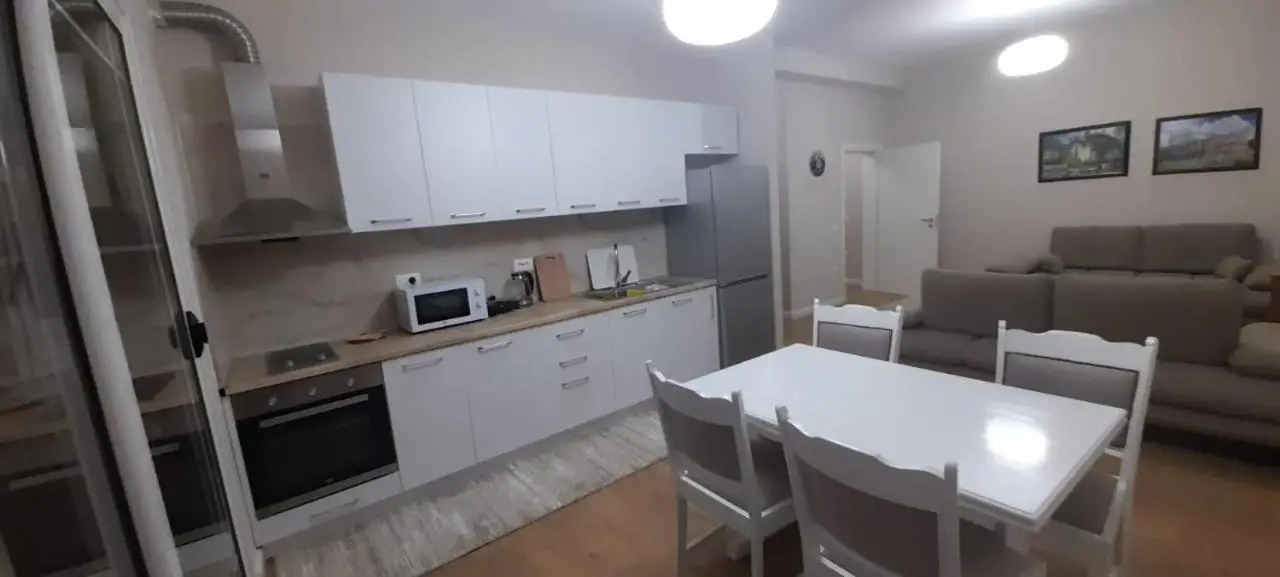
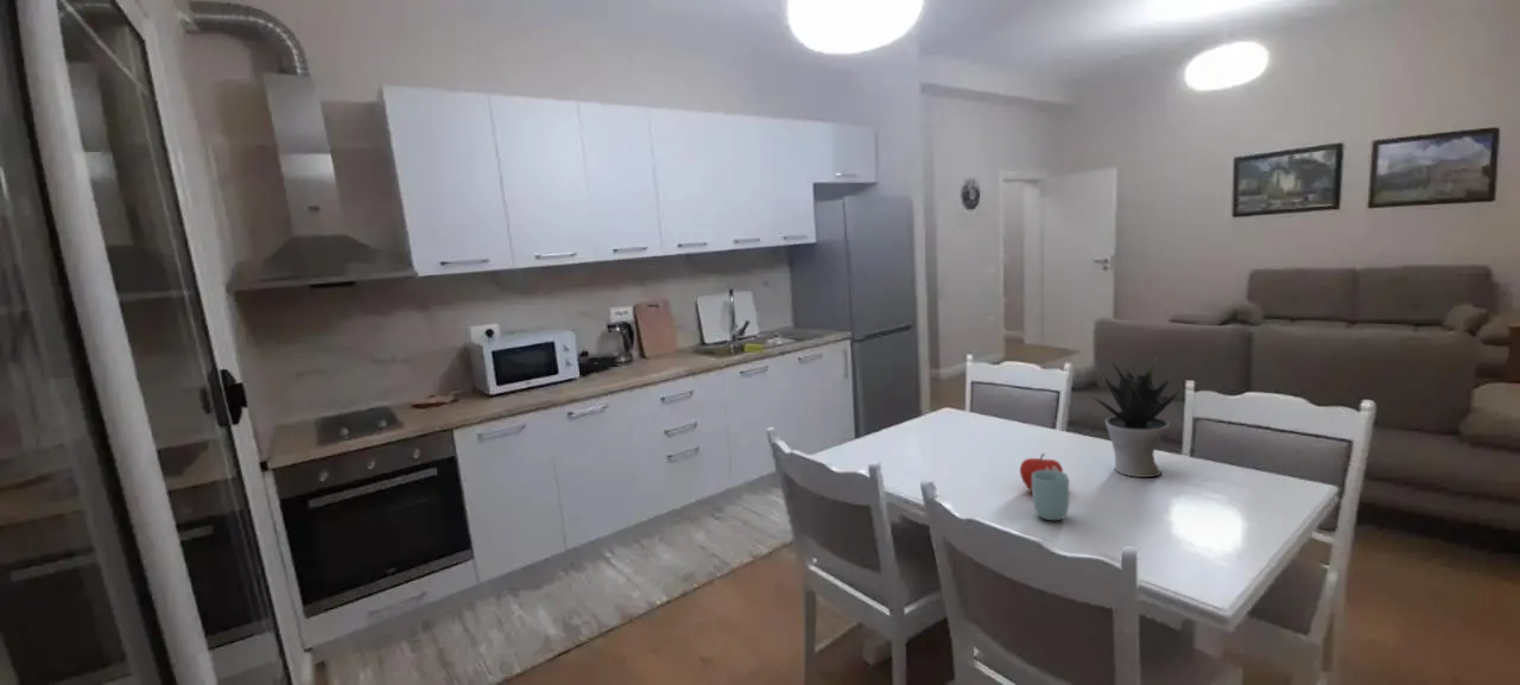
+ cup (1050, 496)
+ potted plant (1140, 414)
+ fruit (1040, 469)
